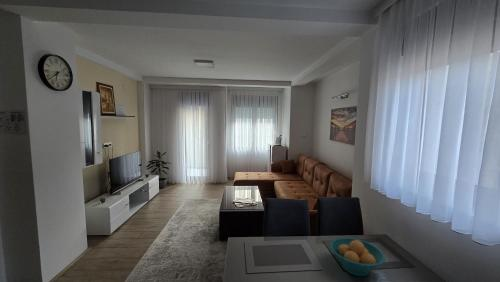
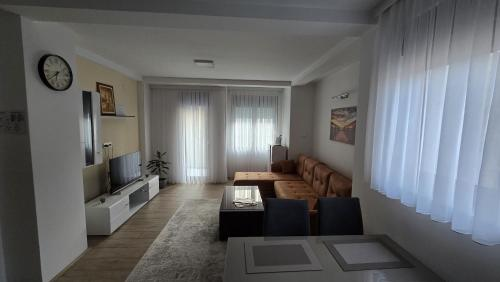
- fruit bowl (356, 255)
